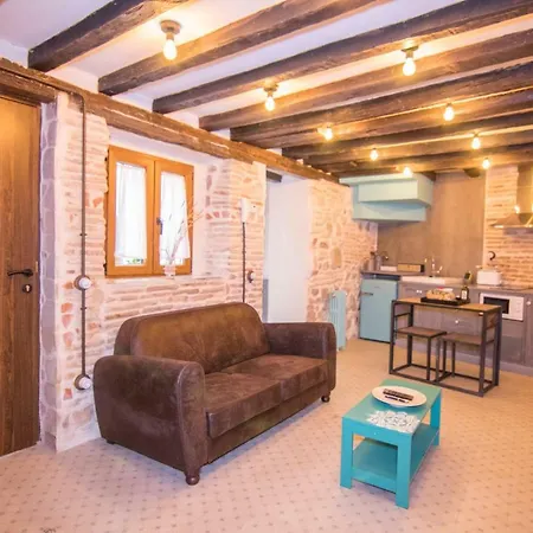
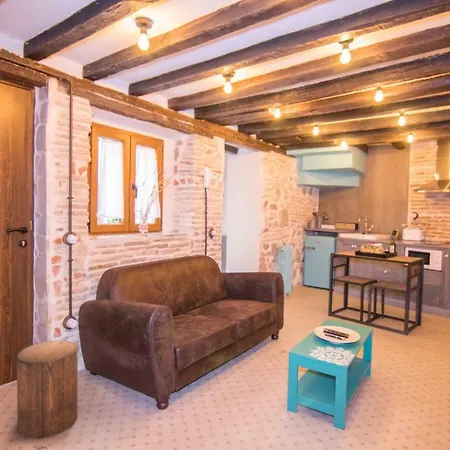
+ stool (48, 386)
